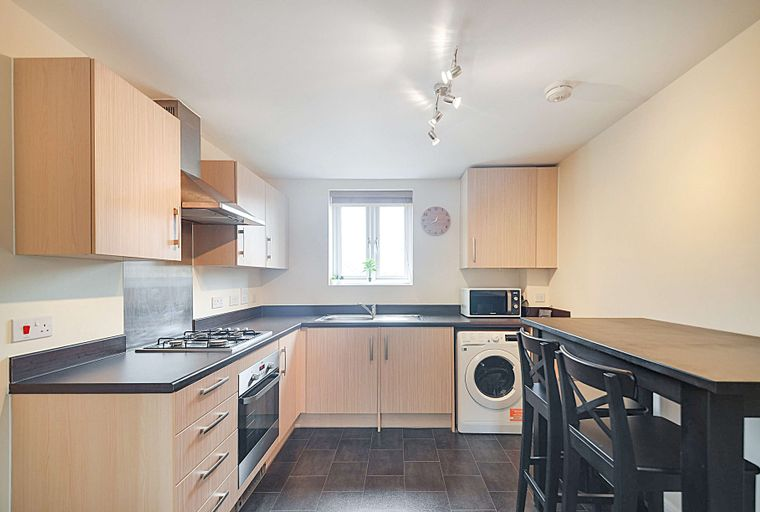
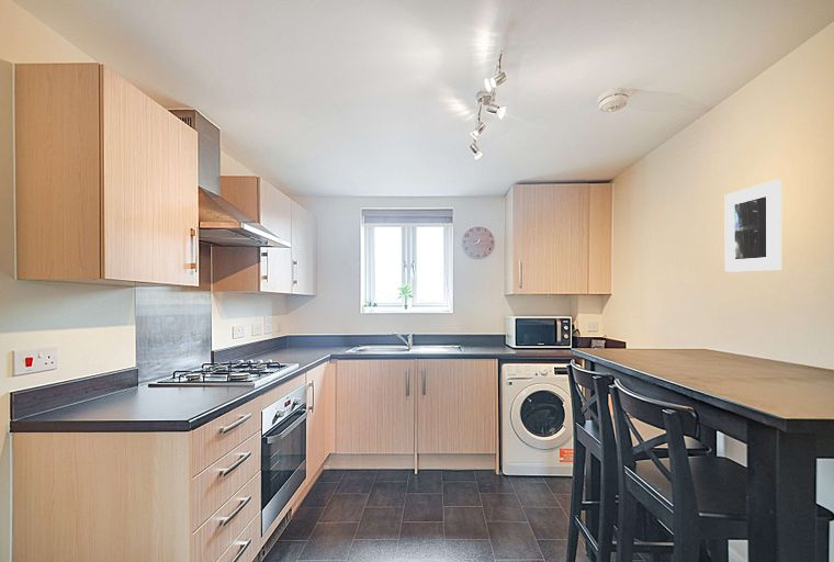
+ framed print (751, 229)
